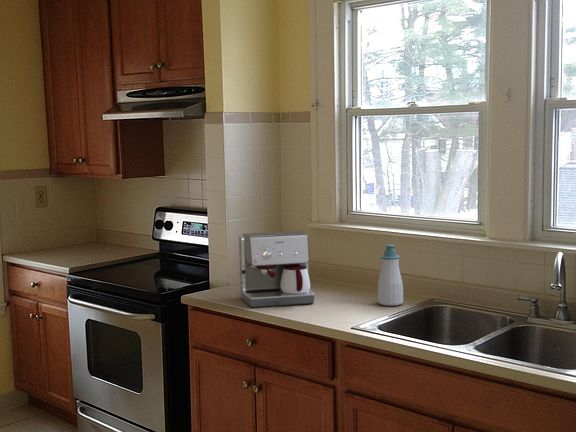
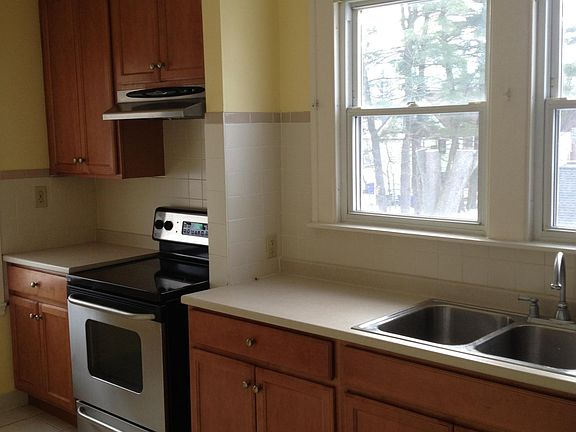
- coffee maker (276, 267)
- soap bottle (390, 274)
